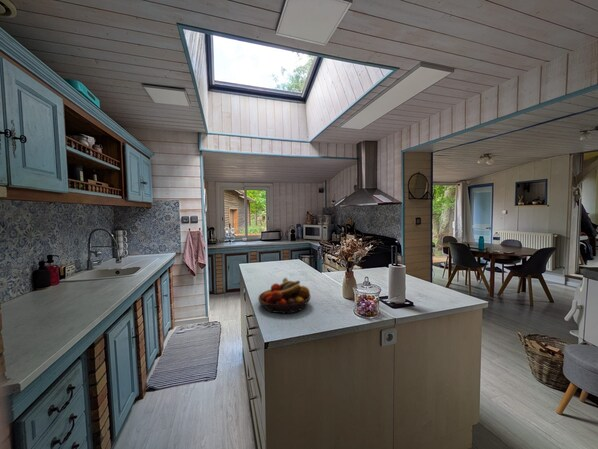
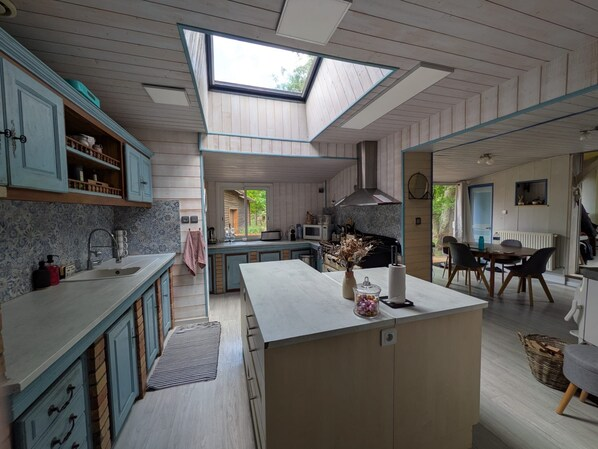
- fruit bowl (284, 293)
